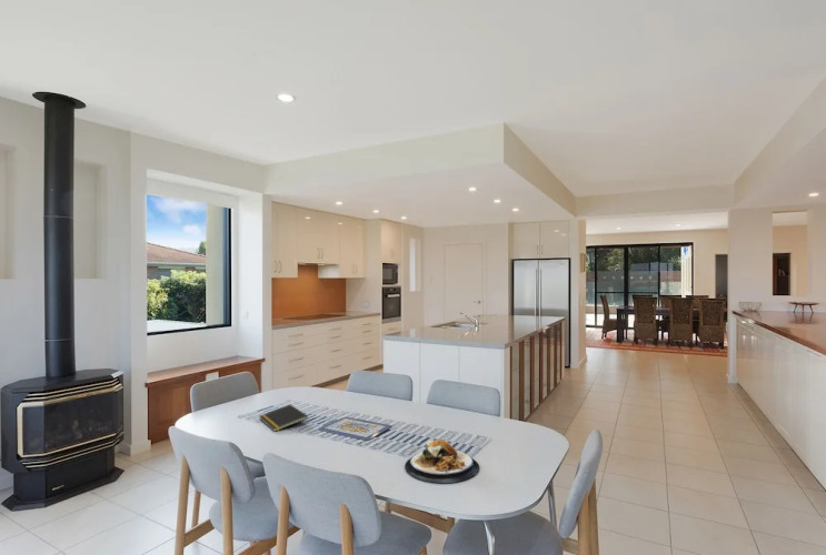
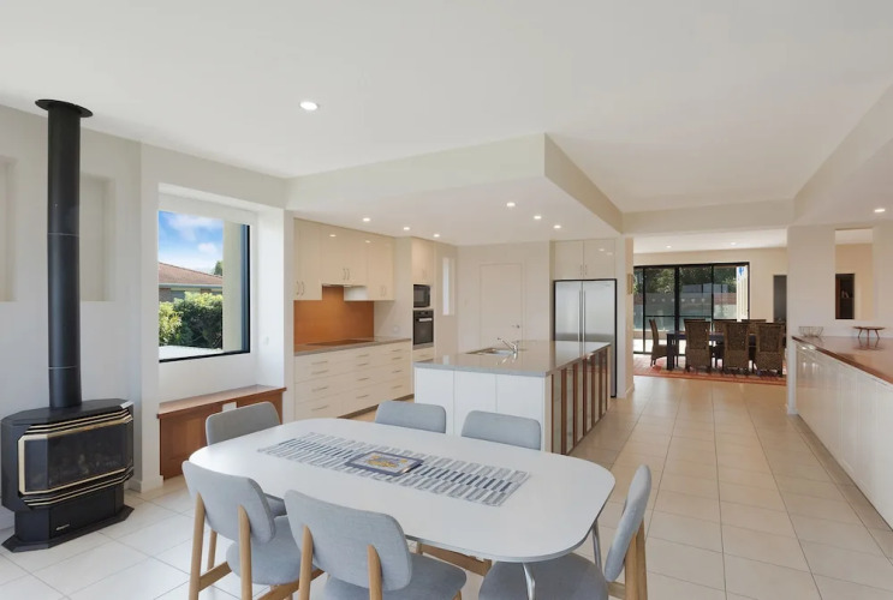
- plate (441, 455)
- notepad (282, 416)
